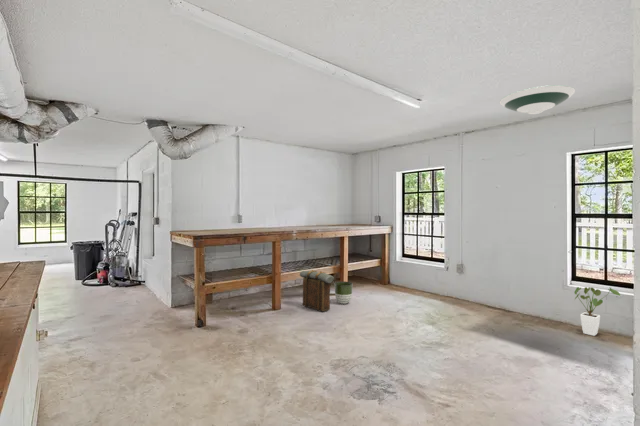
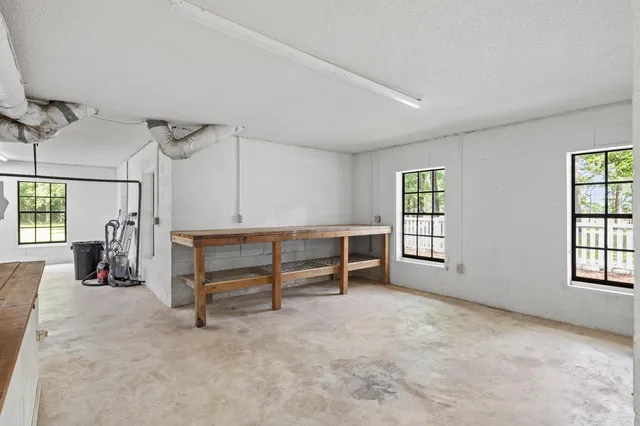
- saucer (535, 105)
- backpack (316, 289)
- house plant (593, 309)
- planter (343, 293)
